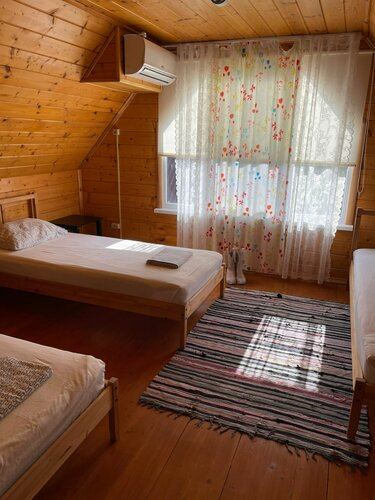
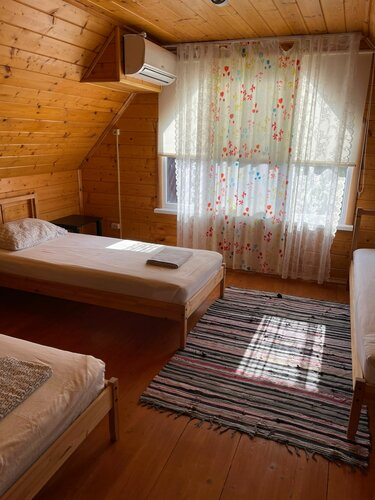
- boots (236, 264)
